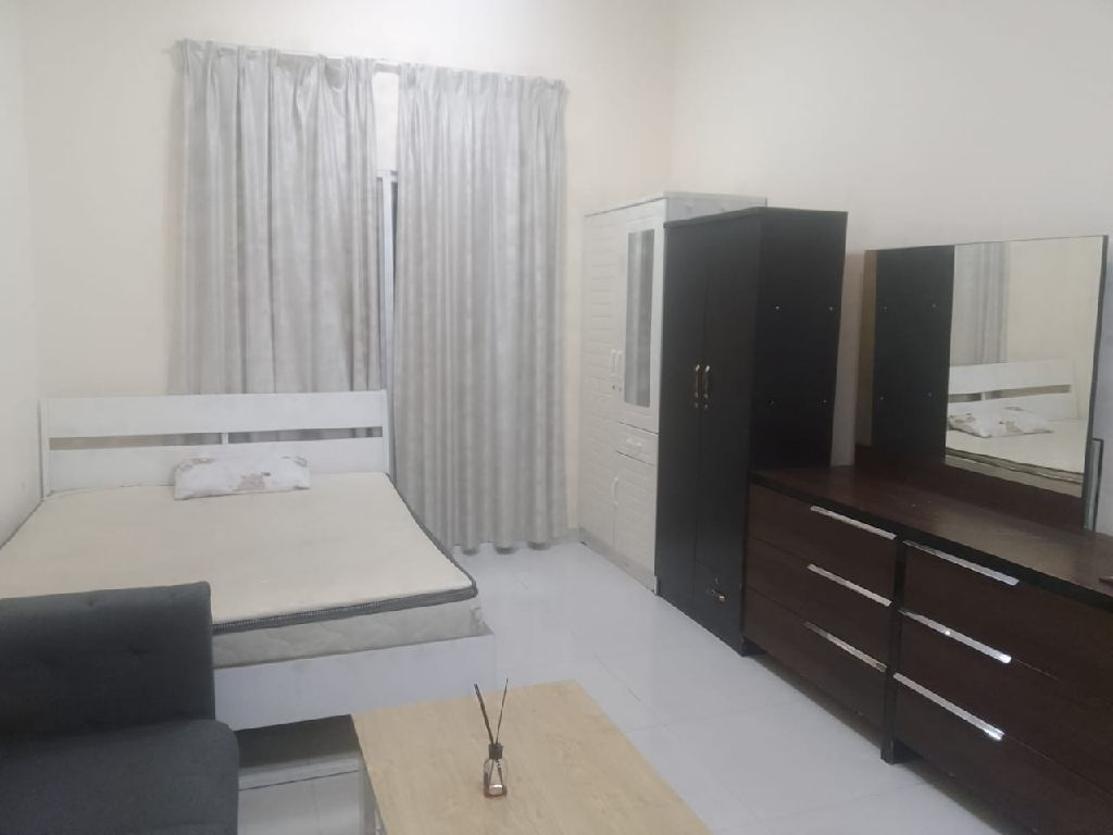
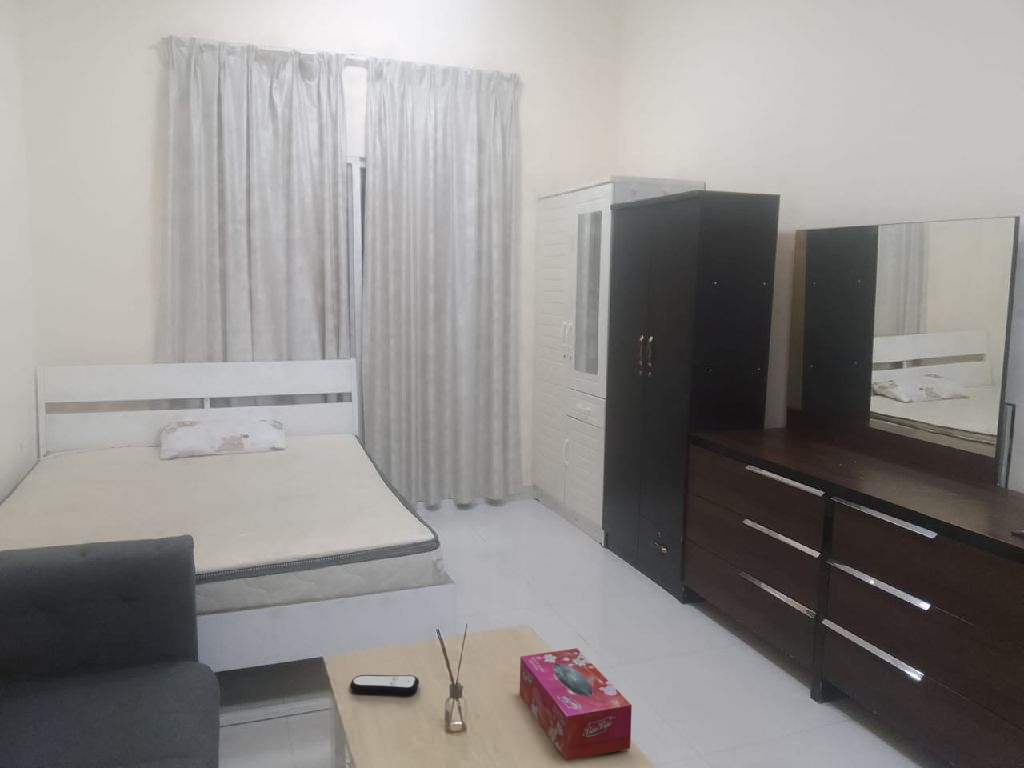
+ remote control (384, 684)
+ tissue box (572, 699)
